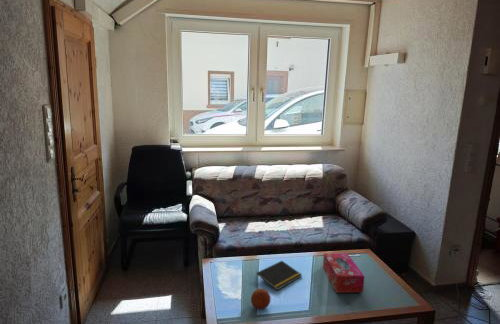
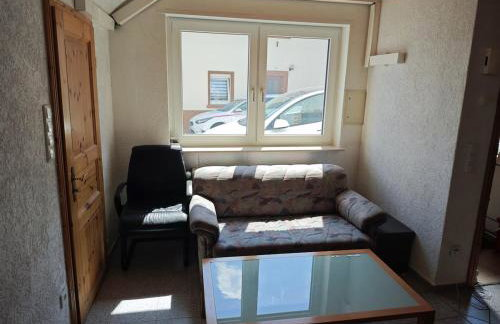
- fruit (260, 298)
- notepad (279, 274)
- tissue box (342, 271)
